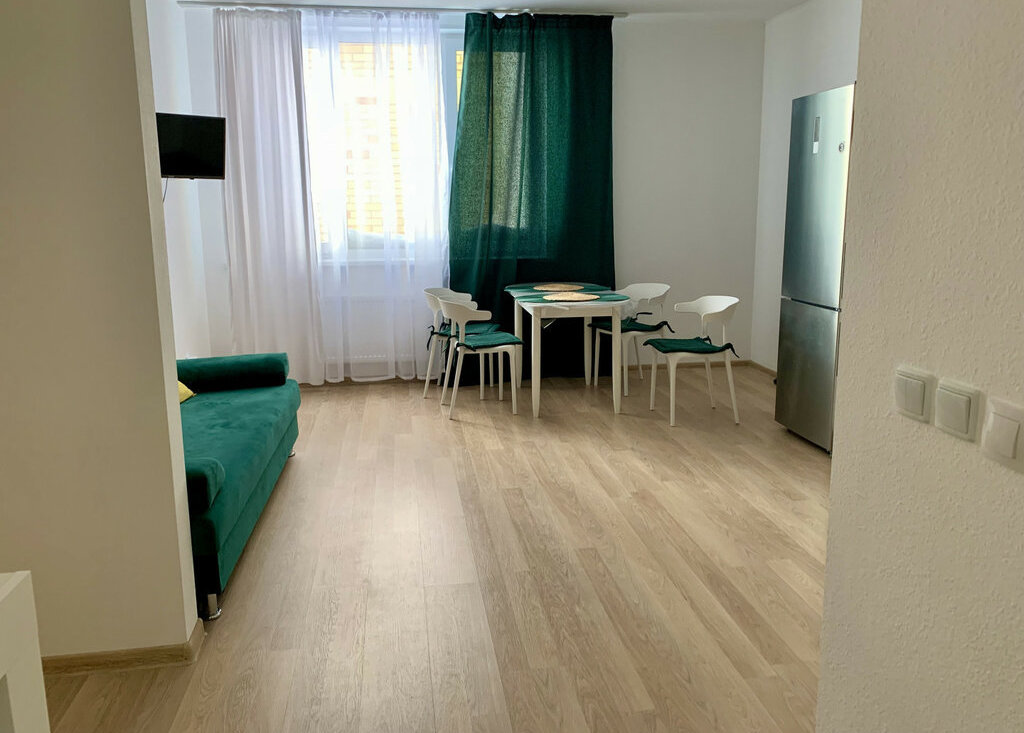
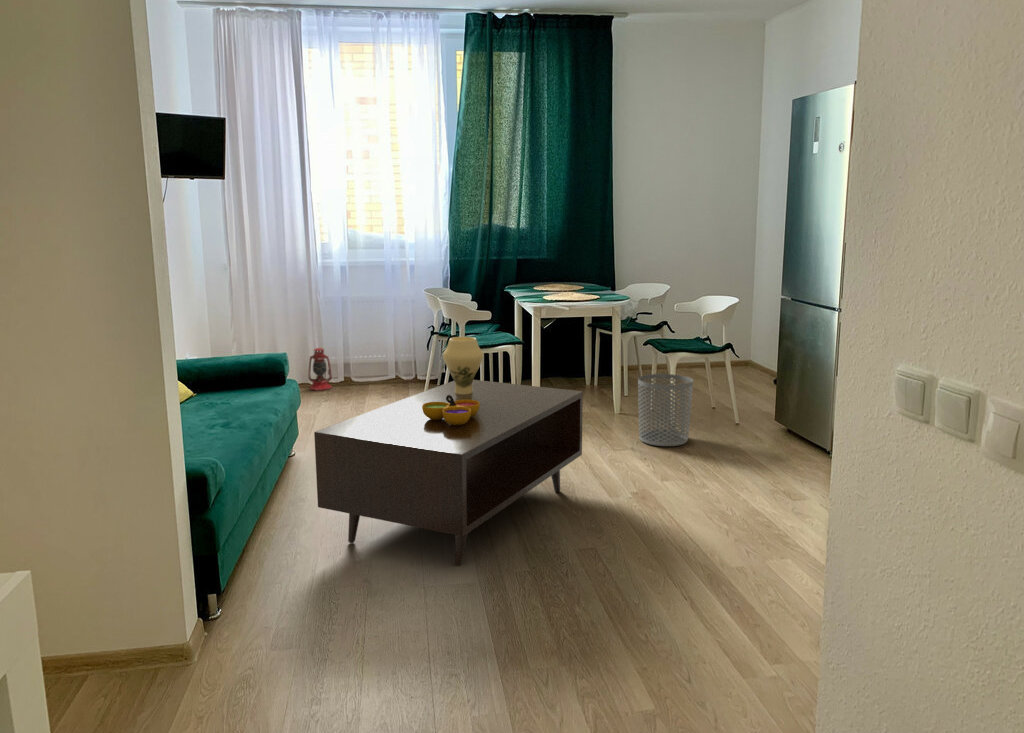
+ lantern (319, 368)
+ waste bin (663, 410)
+ coffee table (461, 463)
+ decorative bowl (456, 406)
+ vase (463, 365)
